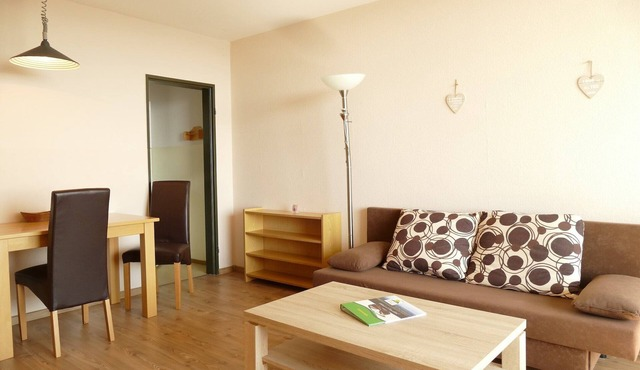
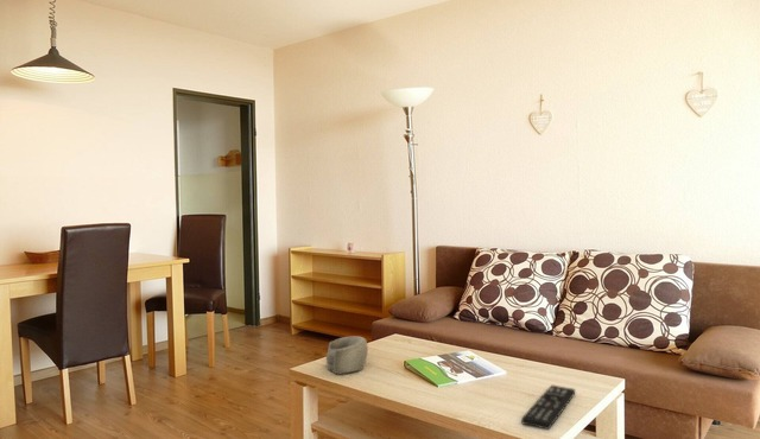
+ remote control (550, 403)
+ decorative bowl (347, 352)
